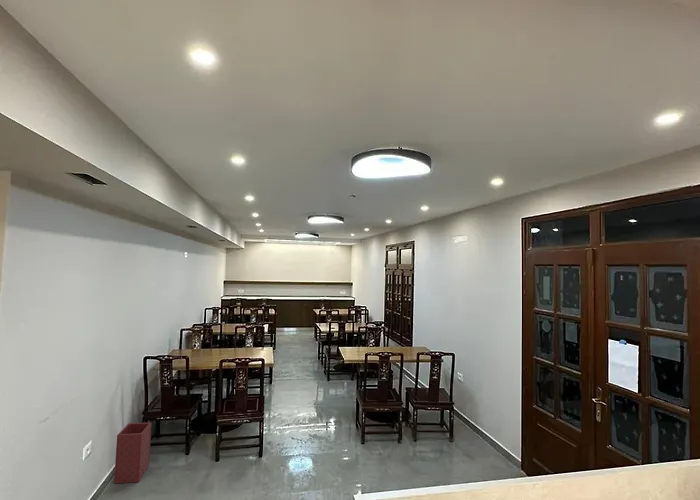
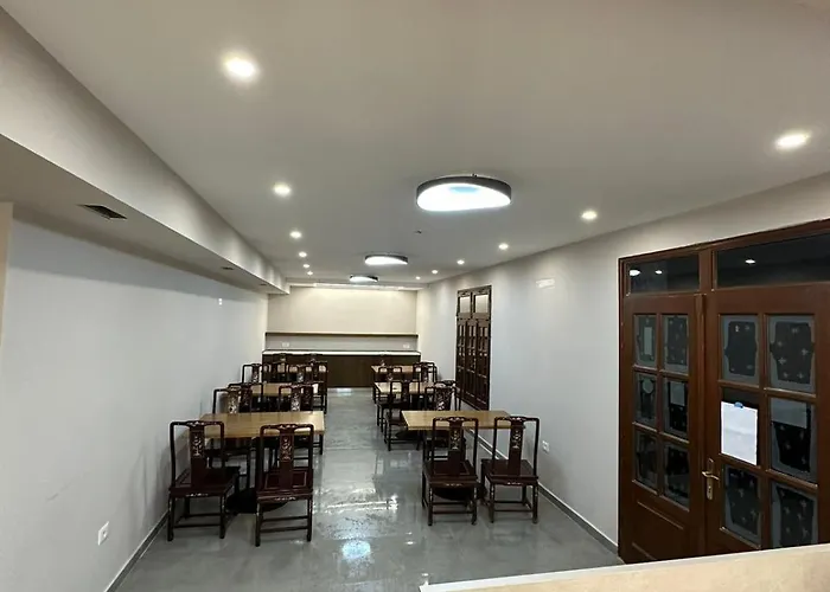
- trash bin (133, 451)
